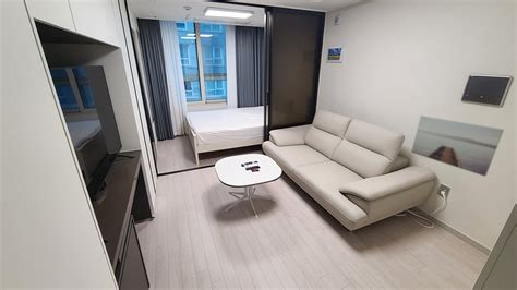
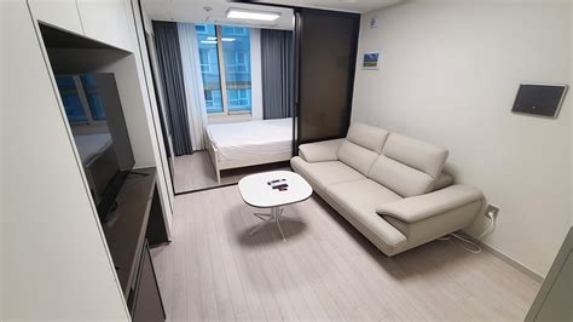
- wall art (449, 142)
